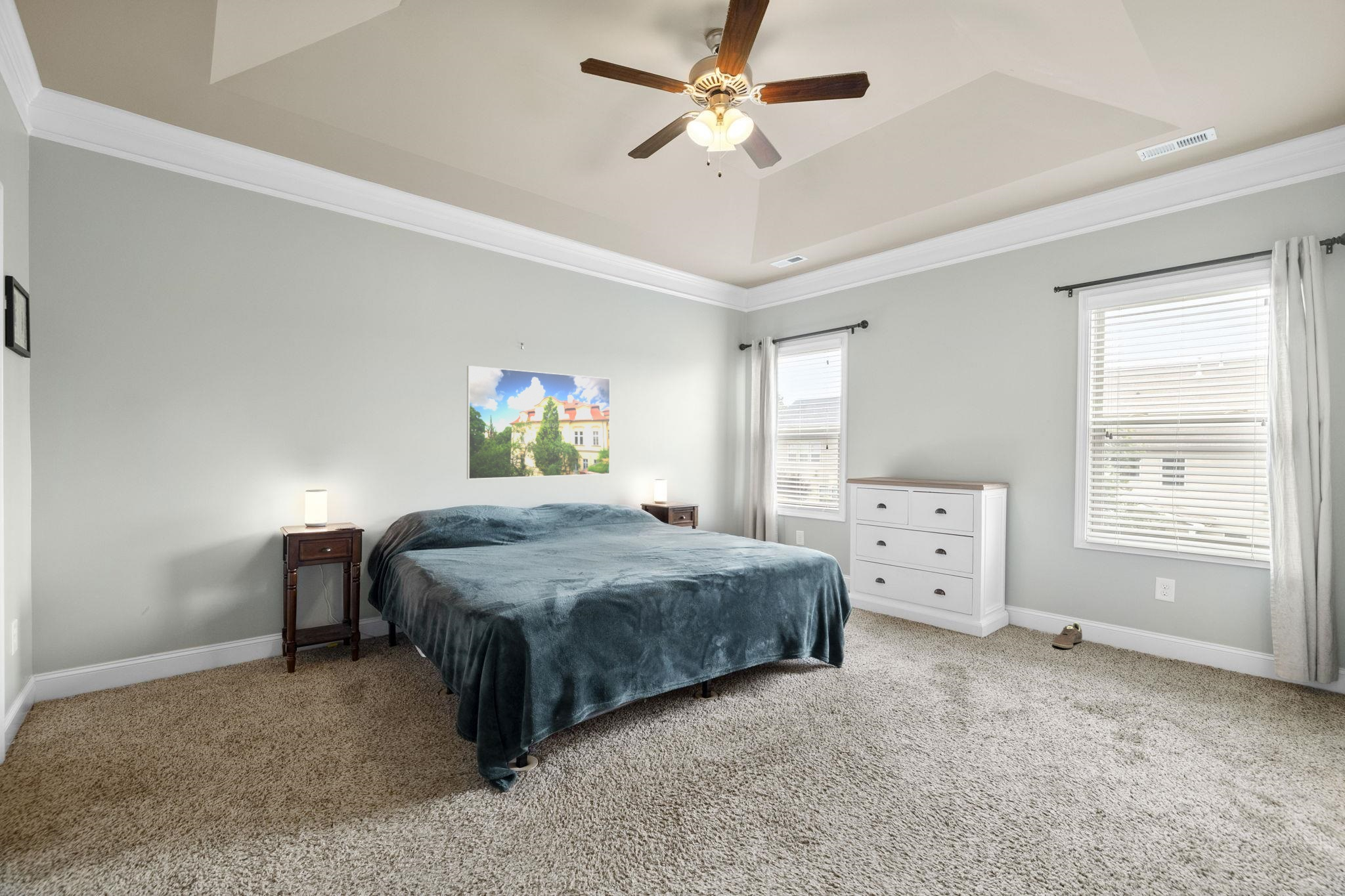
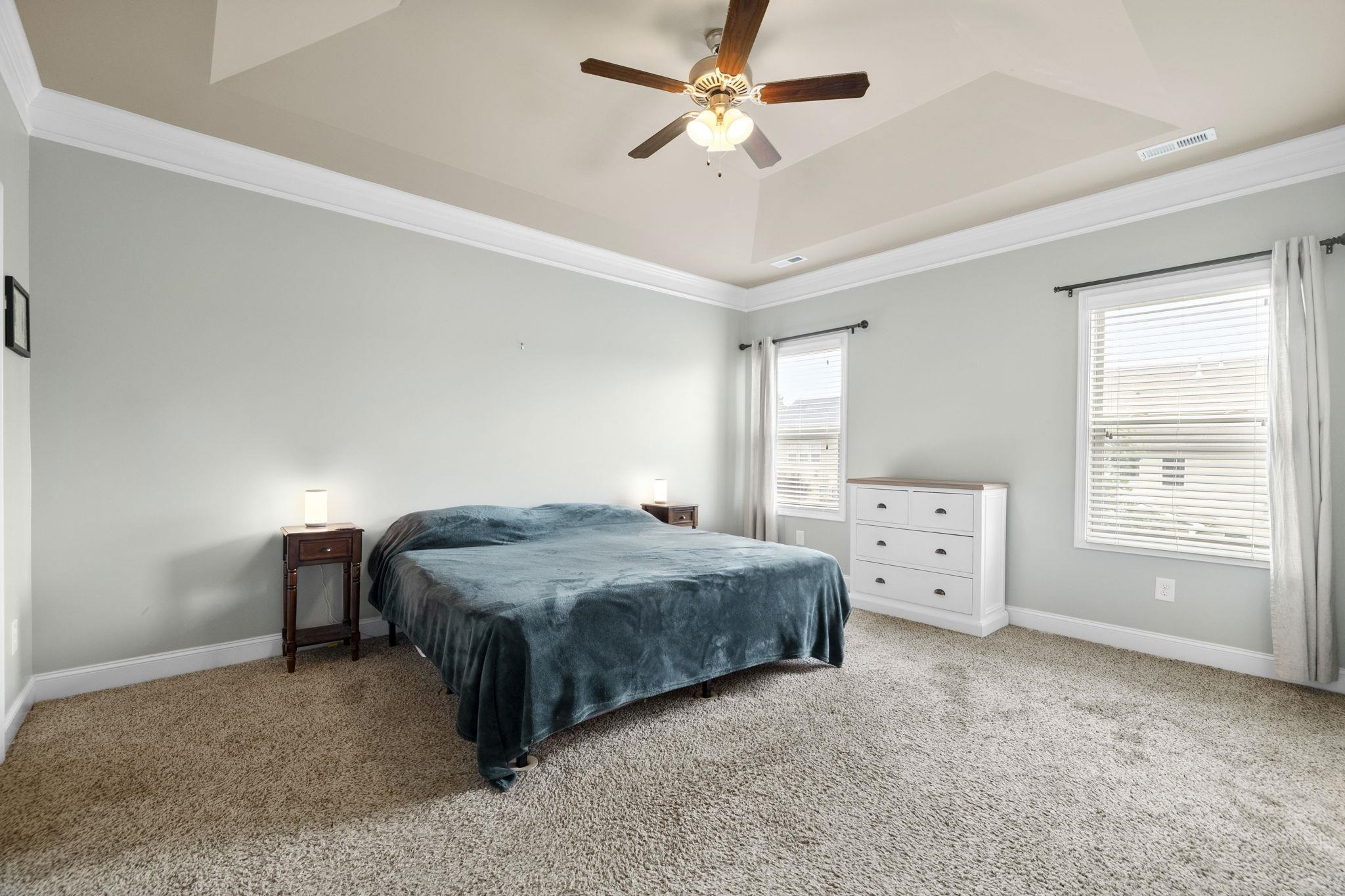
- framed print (544, 424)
- sneaker (1067, 634)
